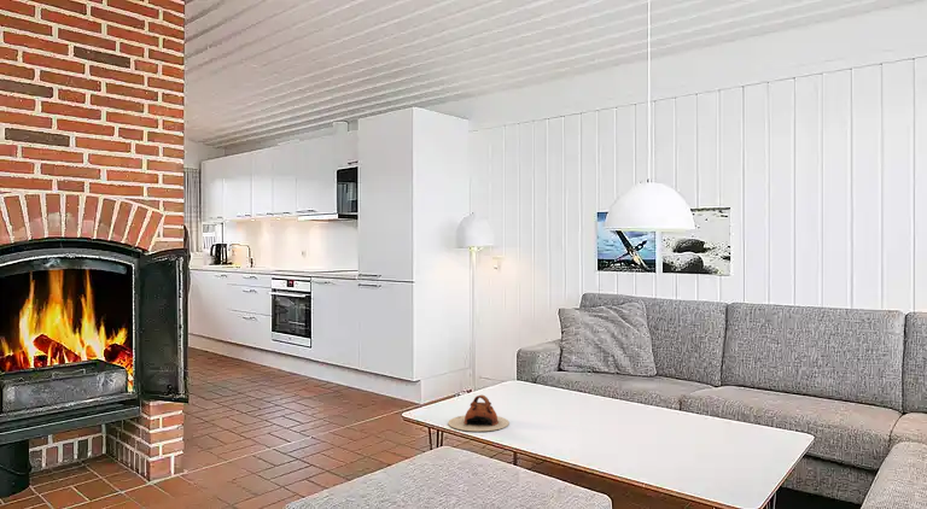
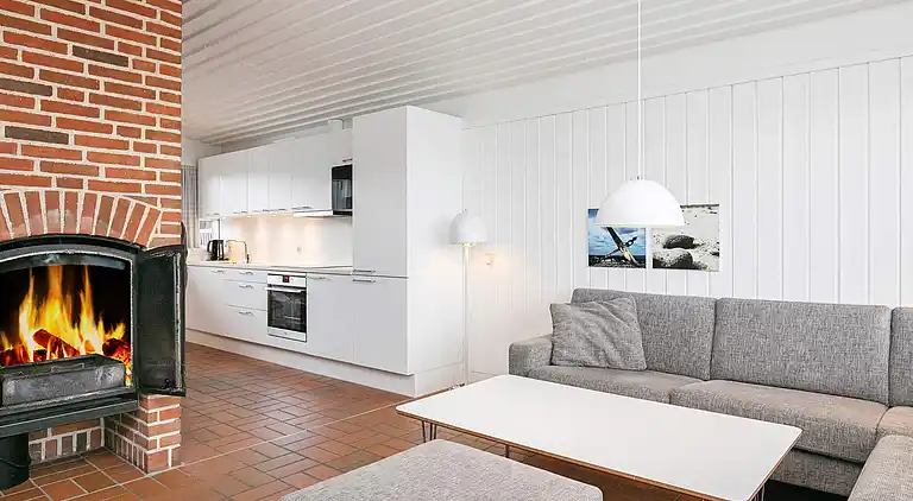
- teapot (478, 409)
